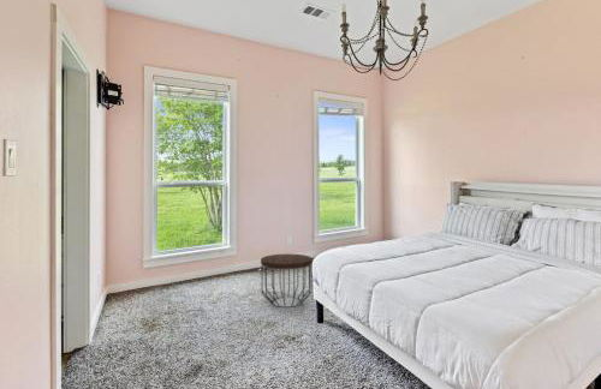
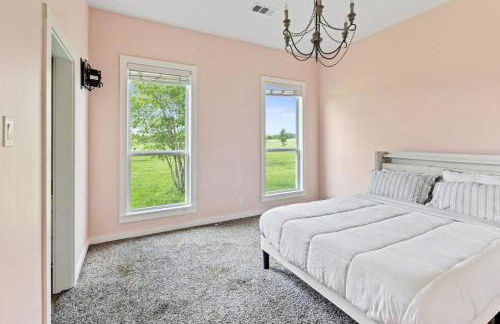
- side table (284, 280)
